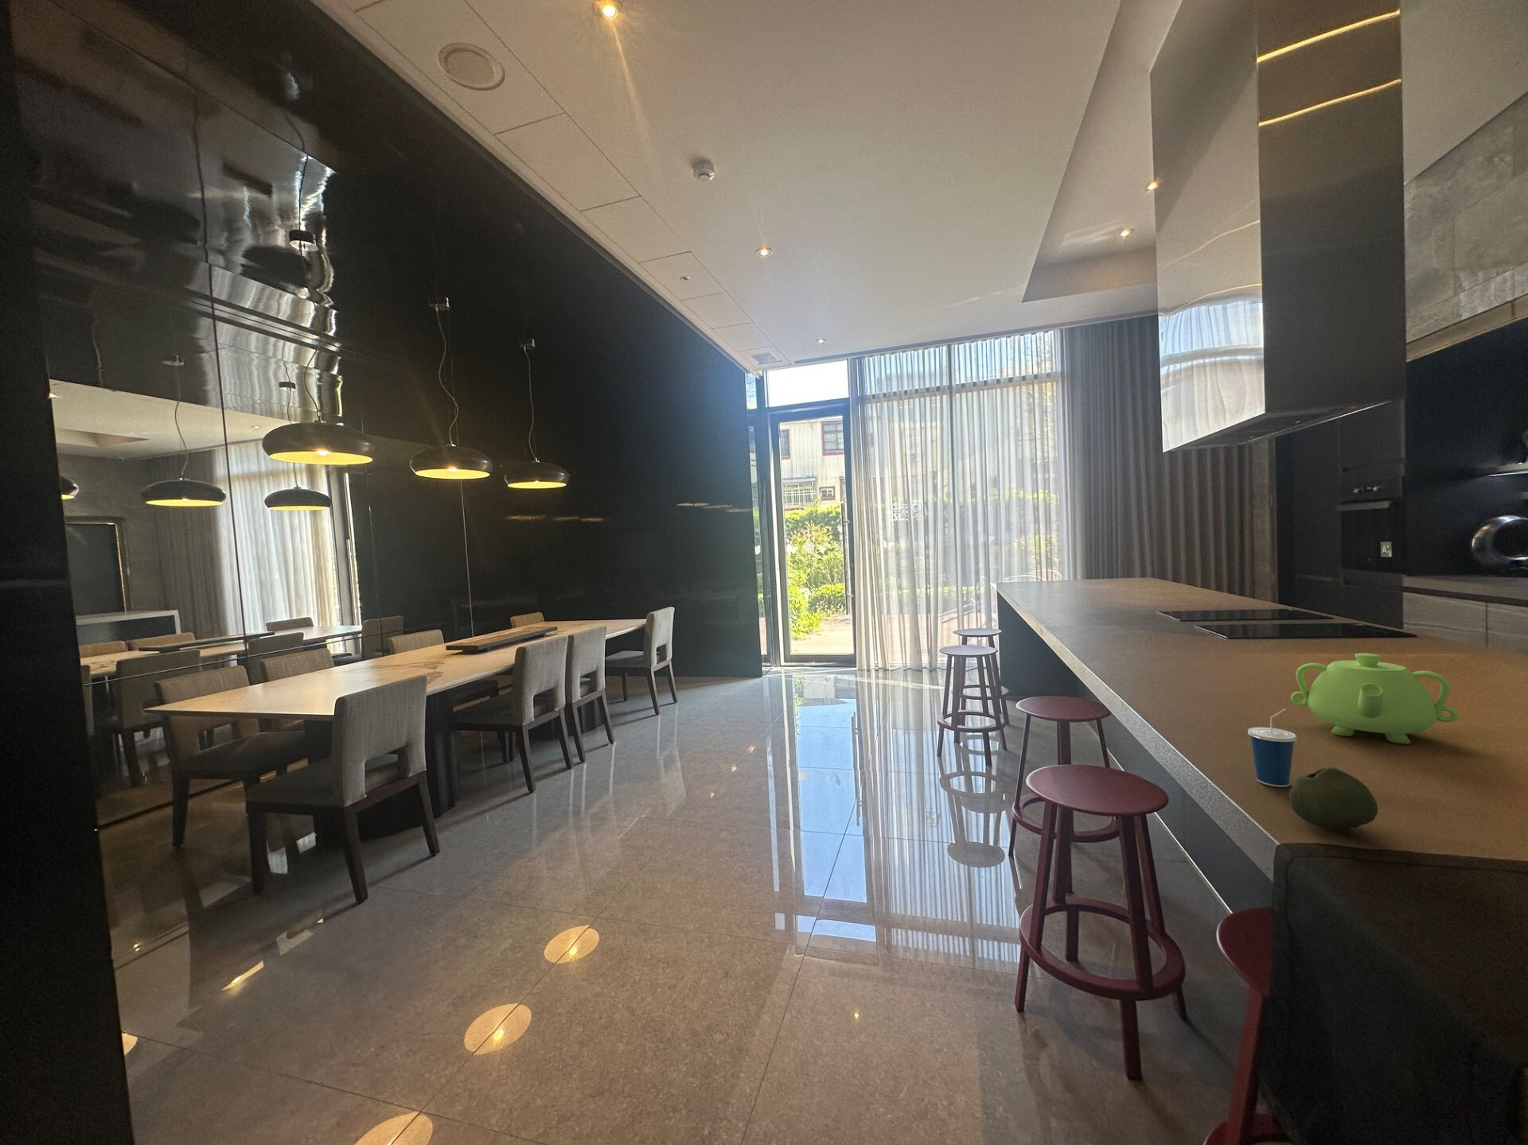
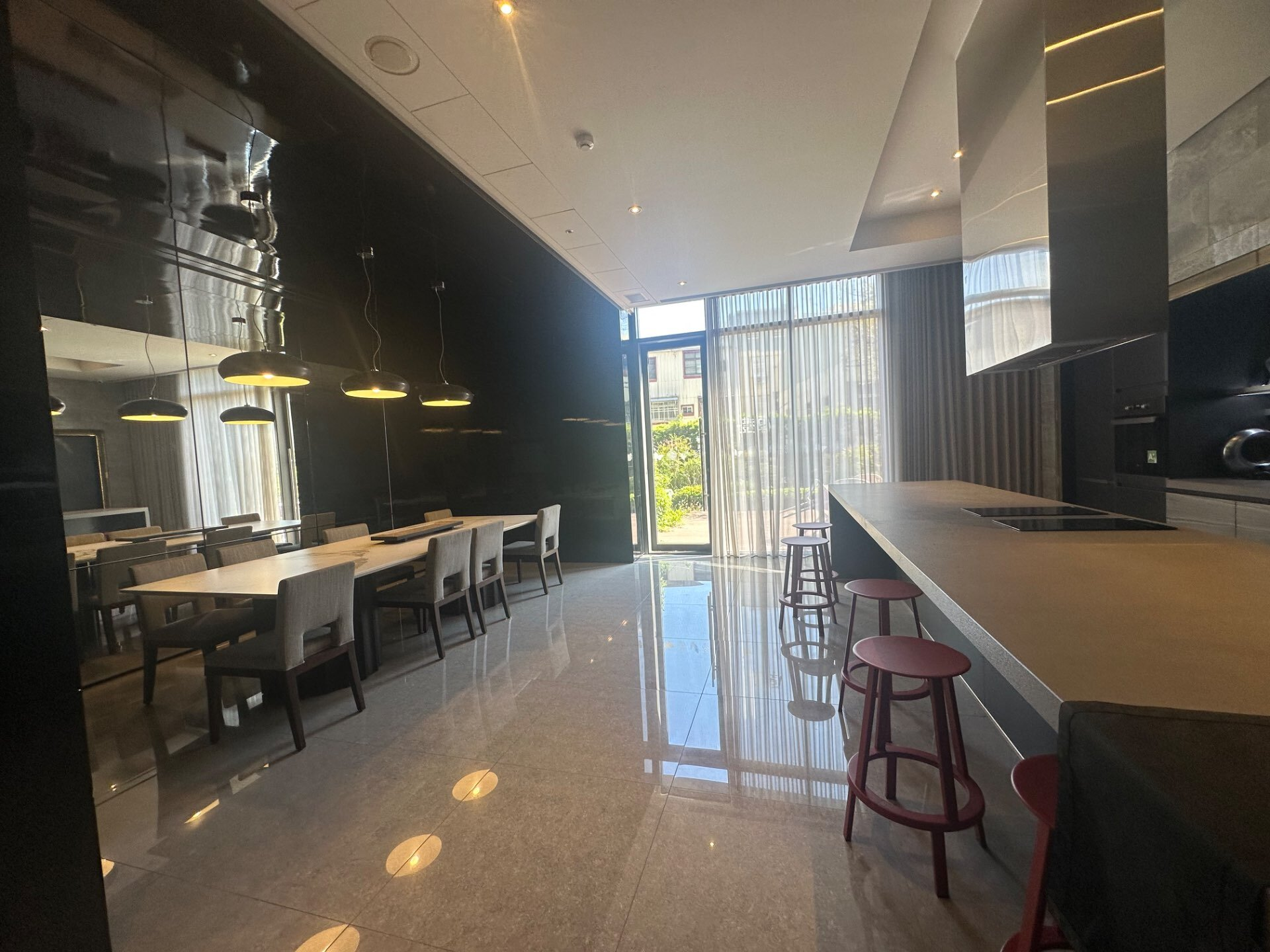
- teapot (1368, 693)
- cup (1272, 743)
- fruit (1332, 799)
